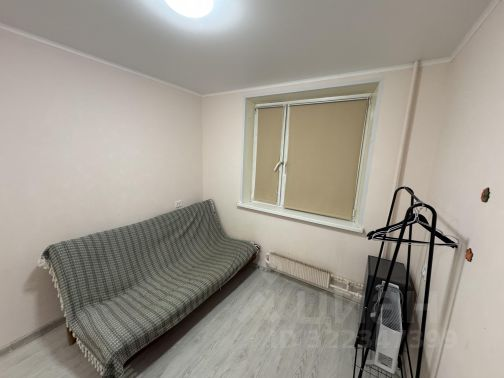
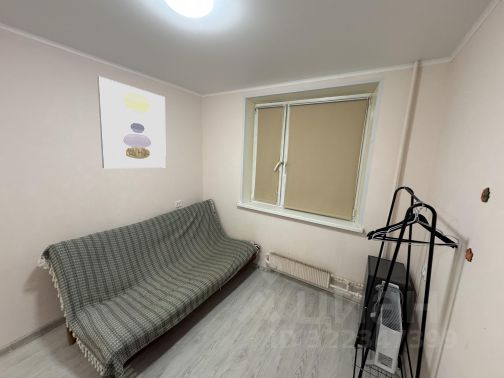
+ wall art (137, 129)
